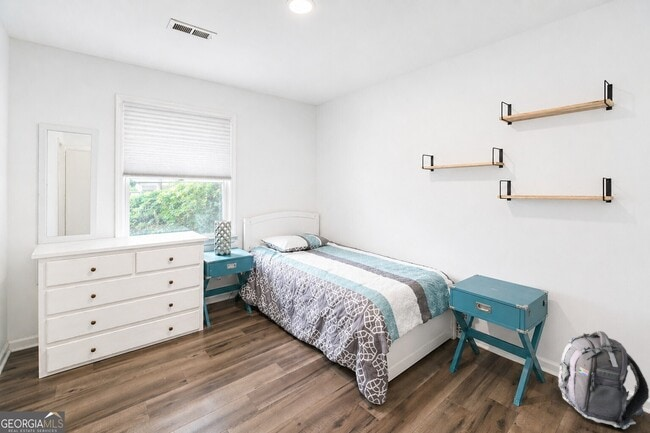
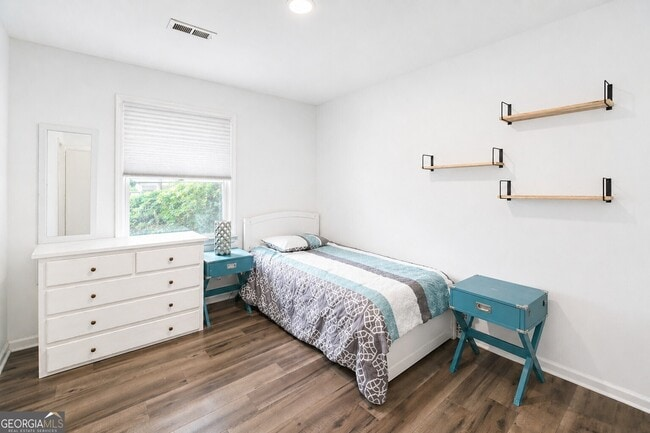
- backpack (598, 371)
